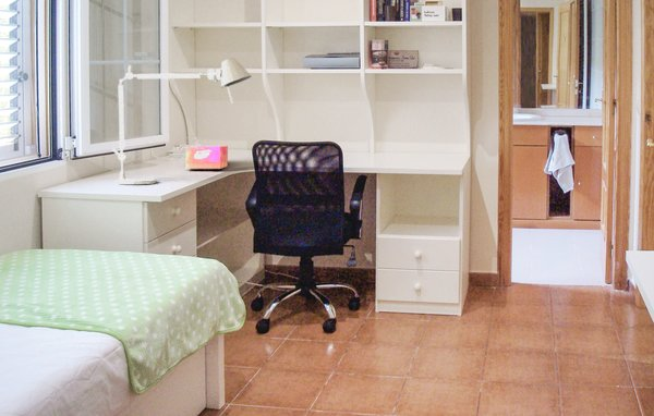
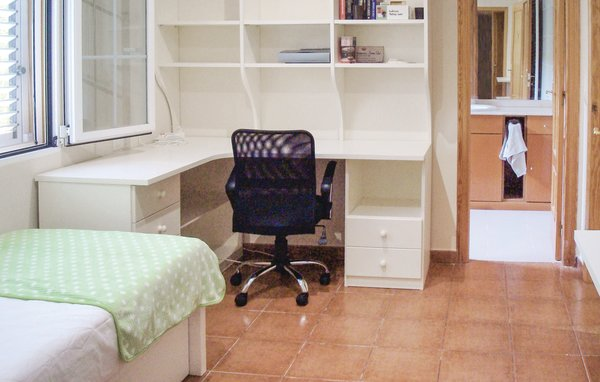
- tissue box (207, 157)
- desk lamp (181, 77)
